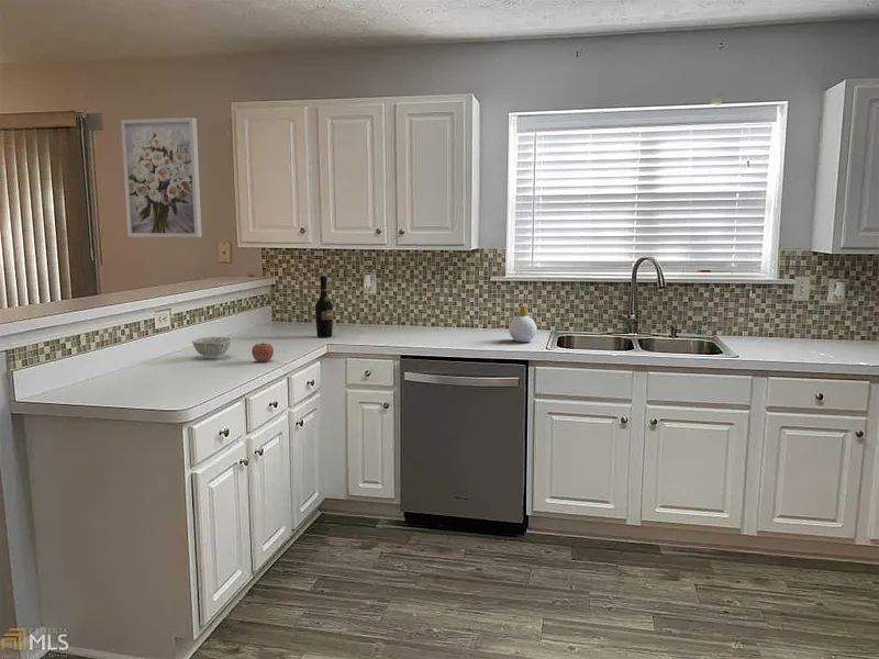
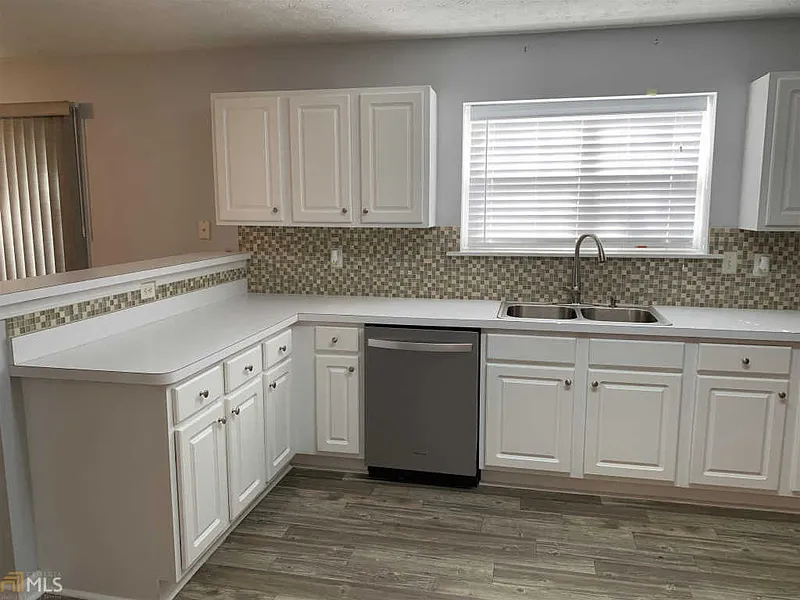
- bowl (212, 348)
- apple (263, 350)
- wall art (162, 178)
- soap bottle (522, 323)
- wine bottle (323, 306)
